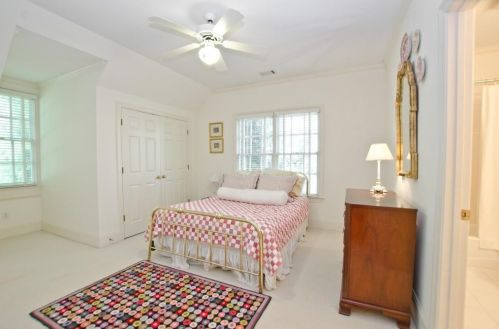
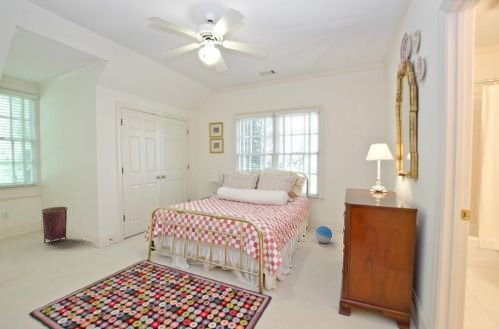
+ ball (323, 234)
+ woven basket (55, 225)
